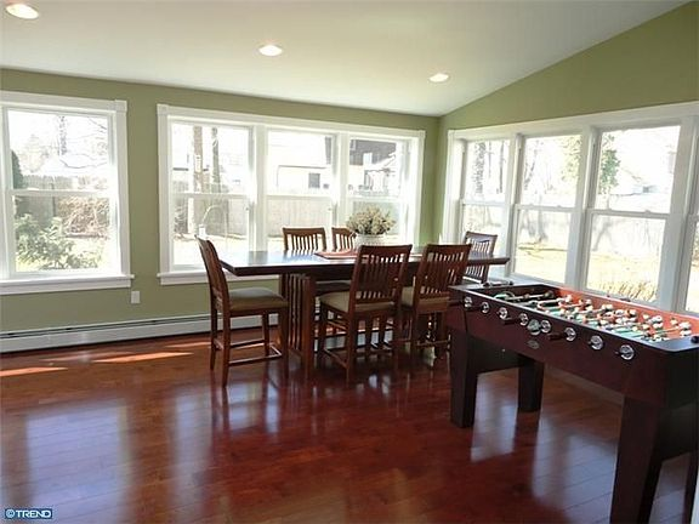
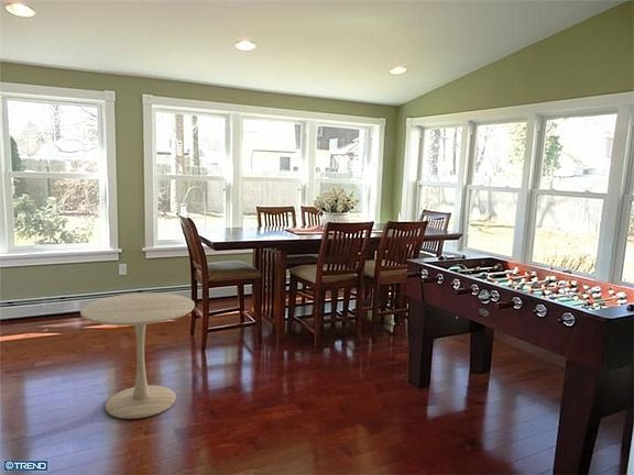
+ side table (140, 354)
